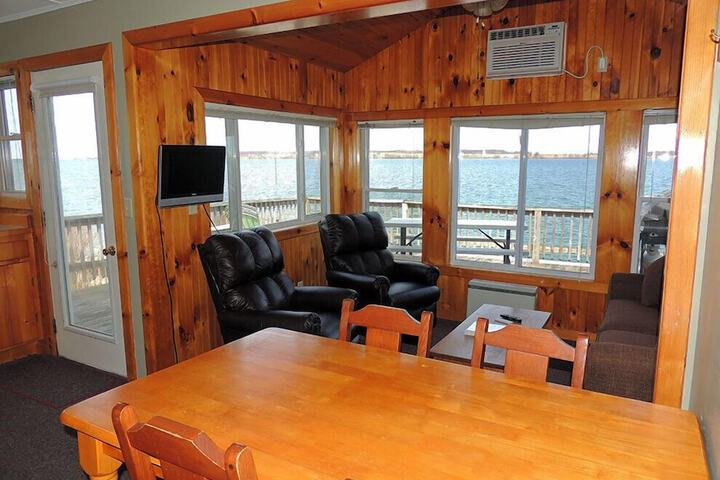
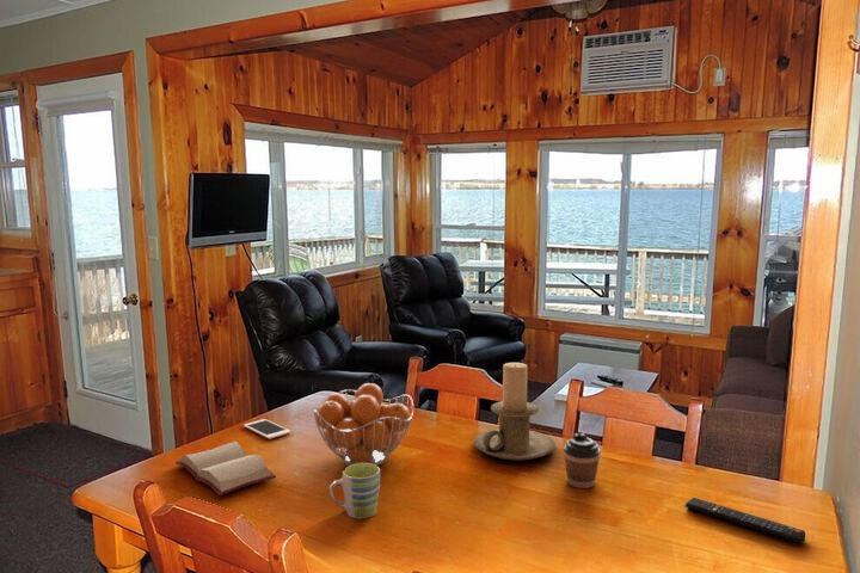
+ cell phone (266, 429)
+ coffee cup (582, 460)
+ hardback book (223, 463)
+ remote control (743, 519)
+ mug (355, 491)
+ fruit basket (363, 424)
+ candle holder (514, 406)
